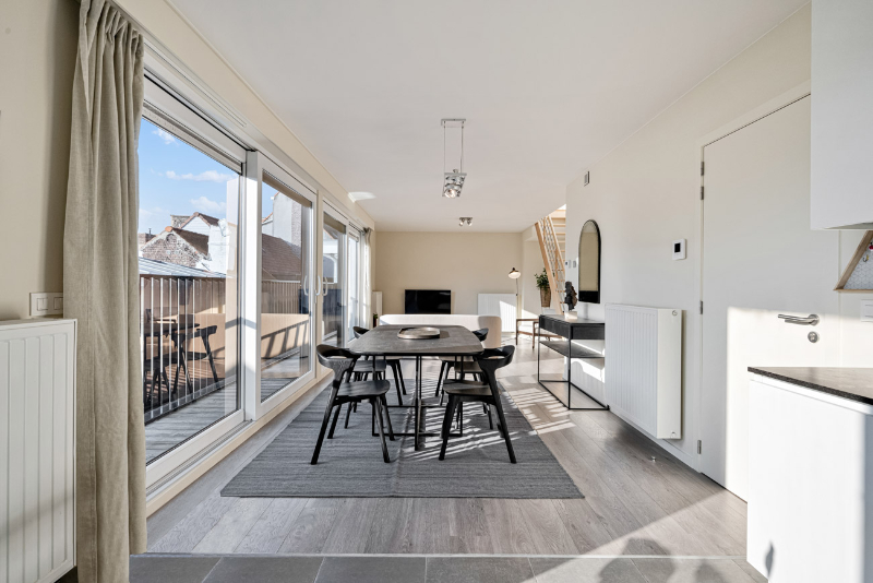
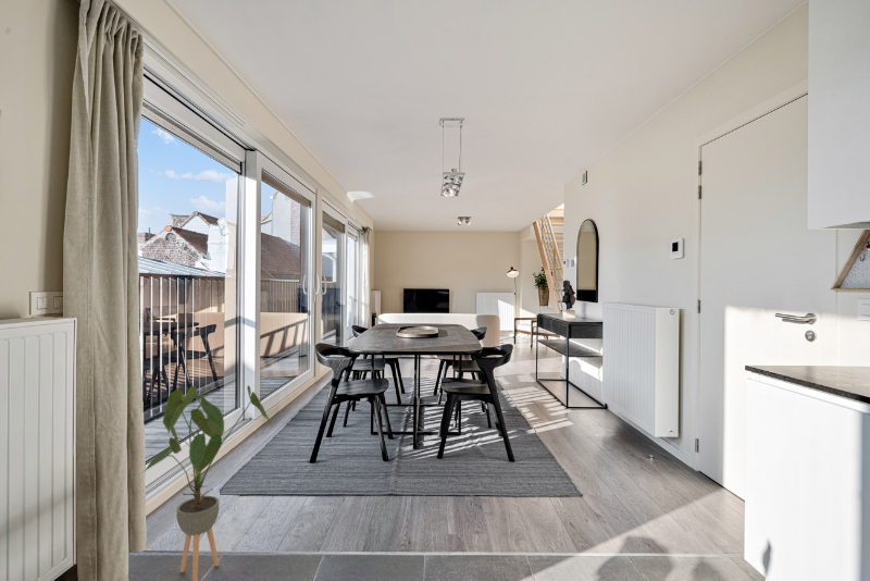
+ house plant (199, 477)
